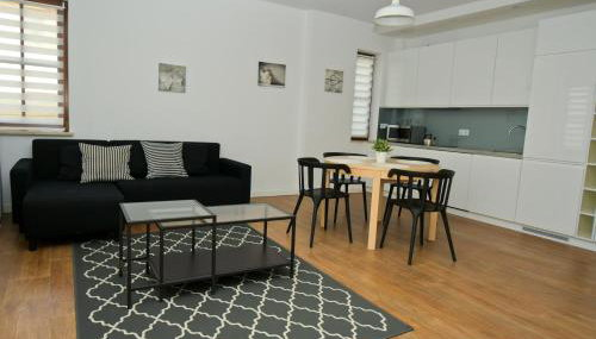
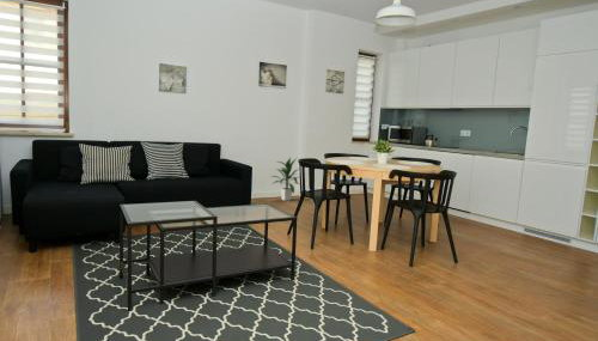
+ indoor plant (287, 178)
